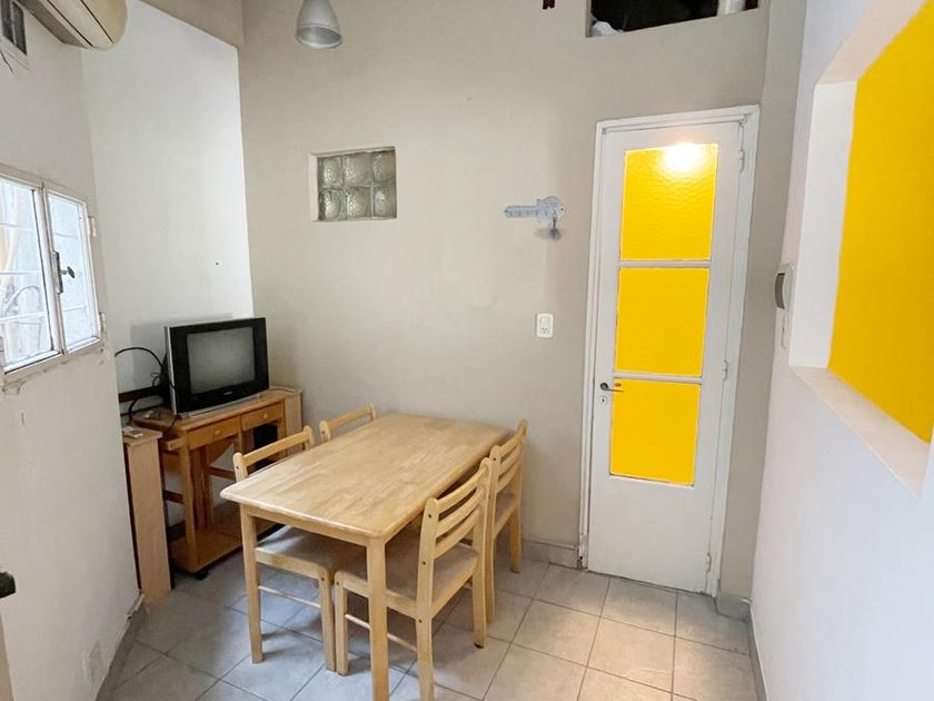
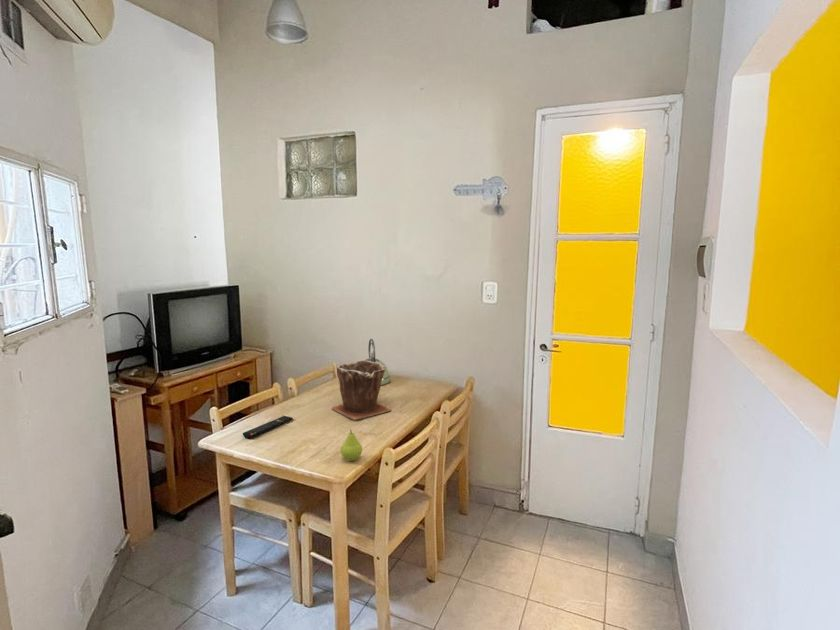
+ fruit (351, 444)
+ kettle (372, 360)
+ remote control (268, 426)
+ plant pot (361, 387)
